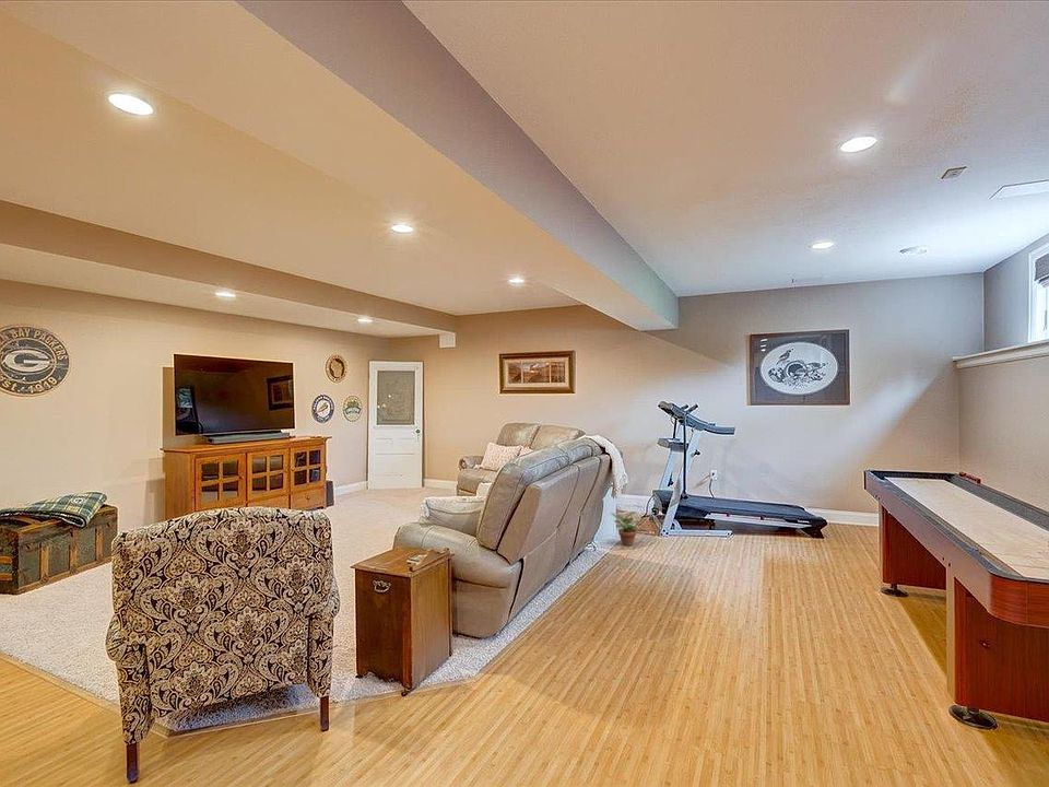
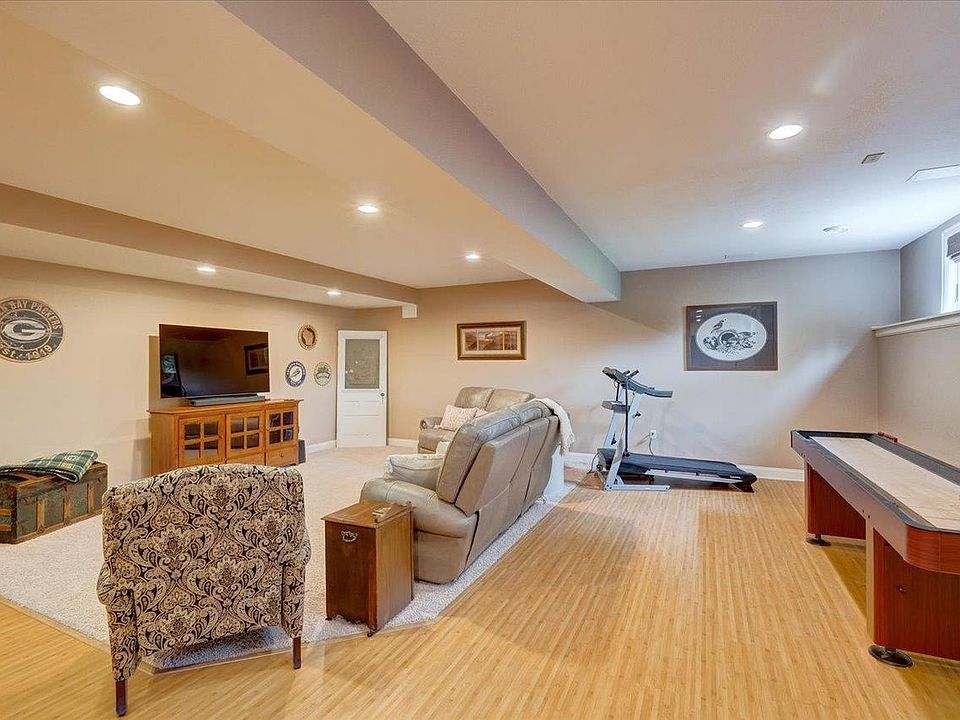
- potted plant (624, 528)
